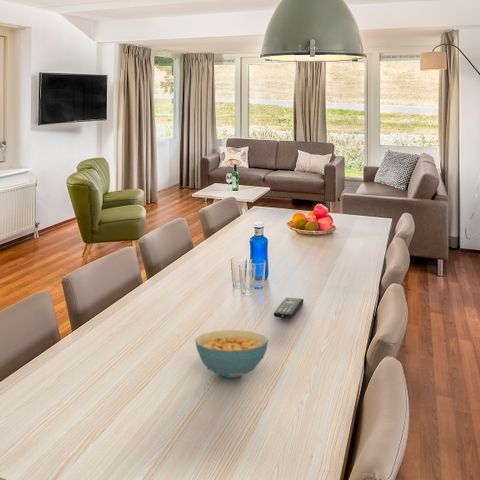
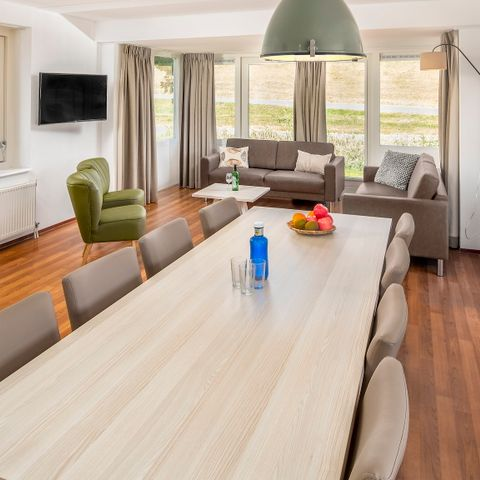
- remote control (289, 307)
- cereal bowl (231, 356)
